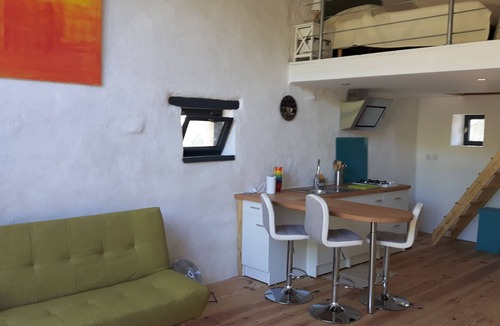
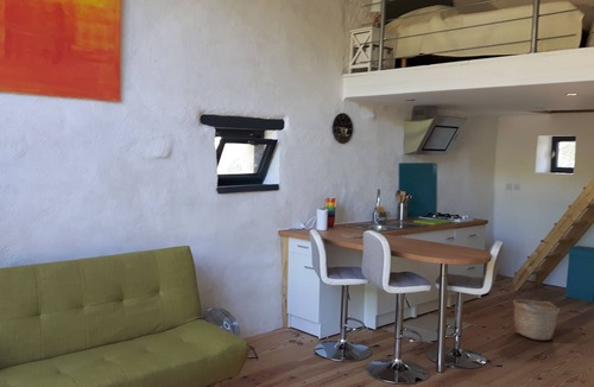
+ basket (535, 317)
